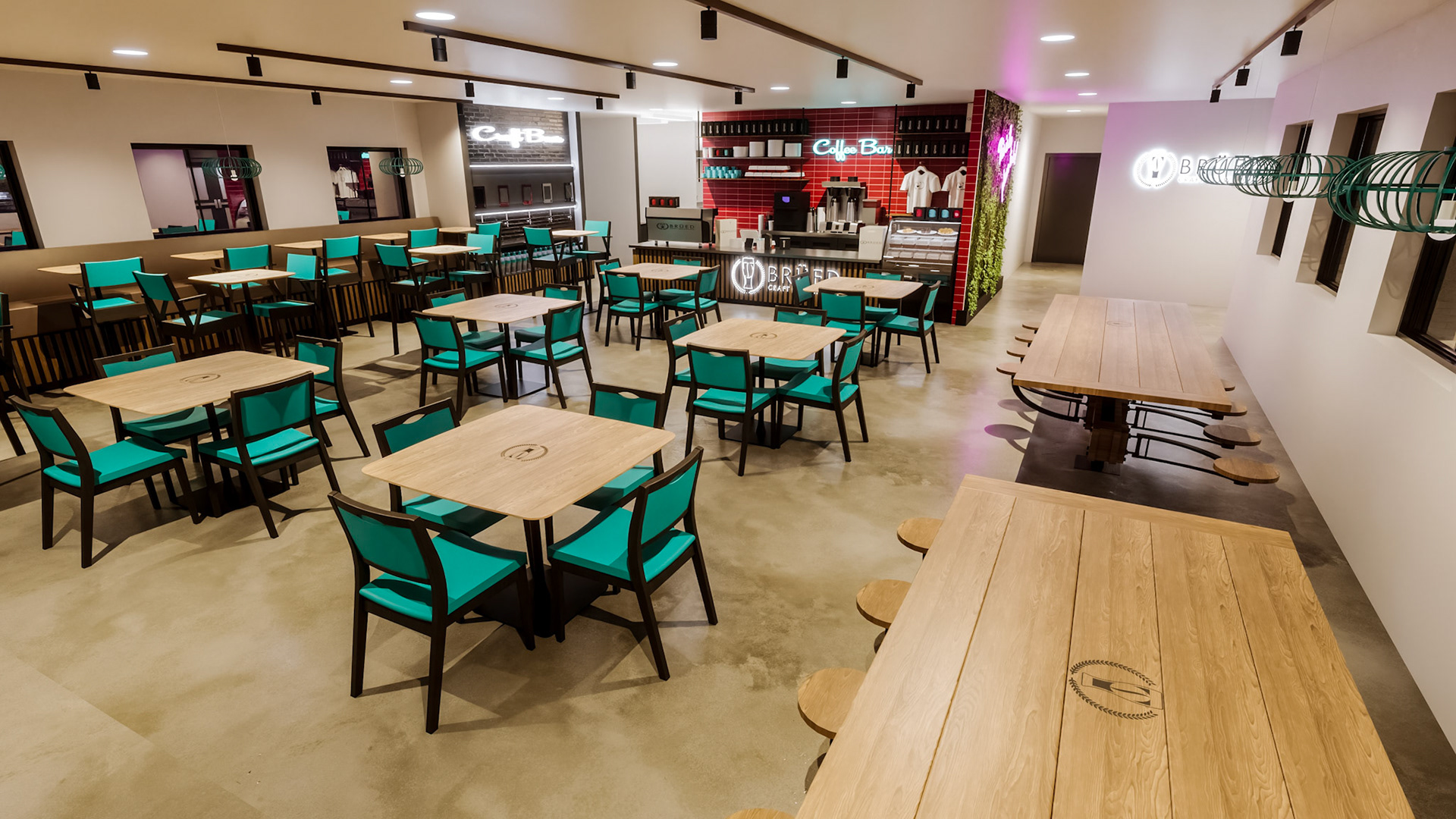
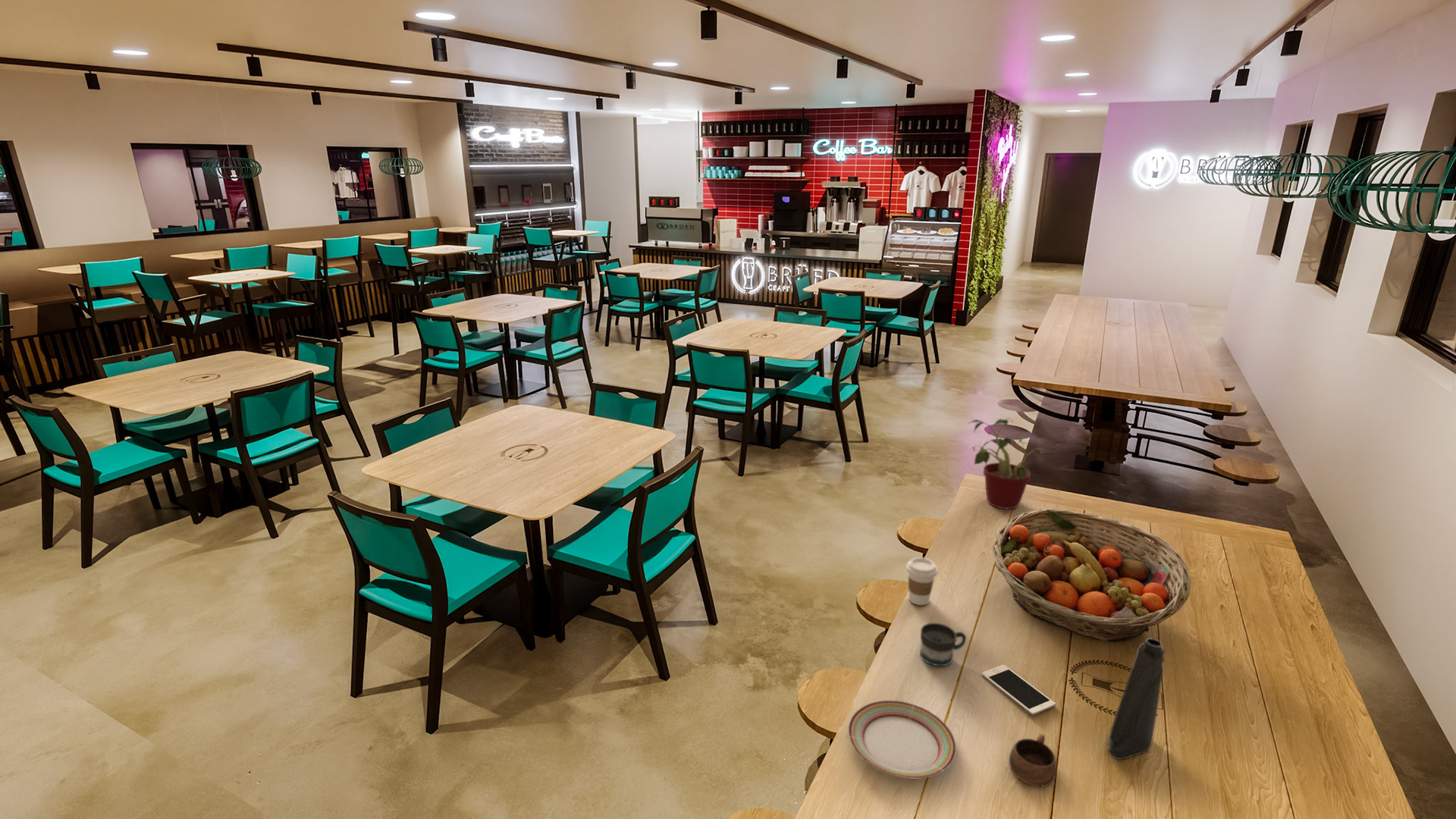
+ fruit basket (1084, 573)
+ coffee cup (920, 582)
+ potted plant (999, 463)
+ plate (901, 740)
+ cell phone (1017, 689)
+ water bottle (1135, 698)
+ mug (940, 643)
+ cup (1036, 758)
